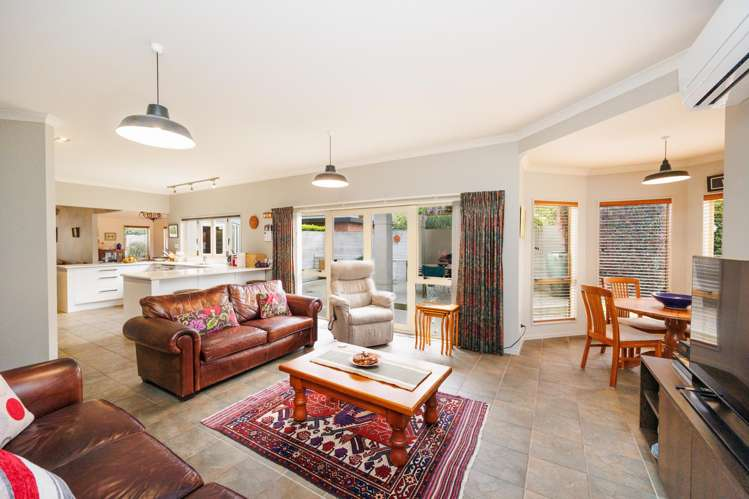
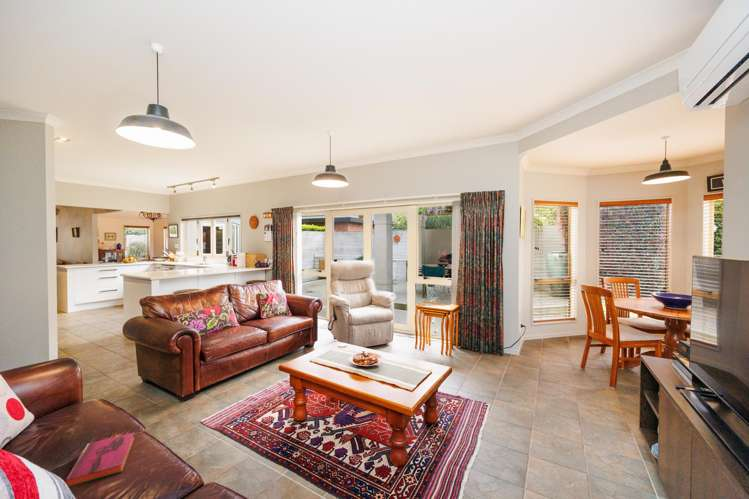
+ hardback book (103, 456)
